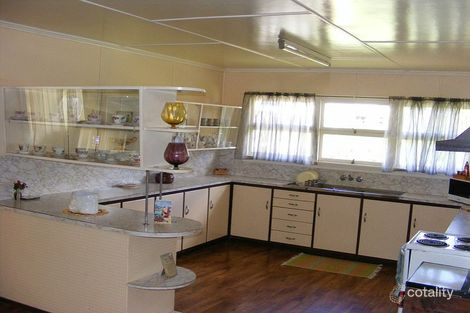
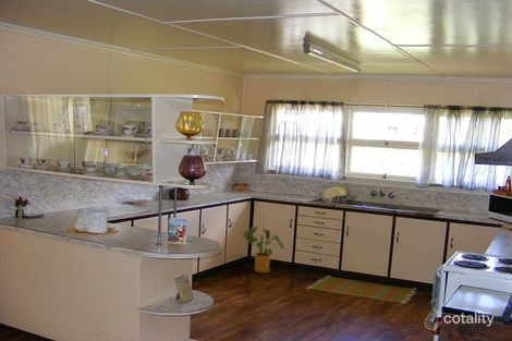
+ house plant (260, 249)
